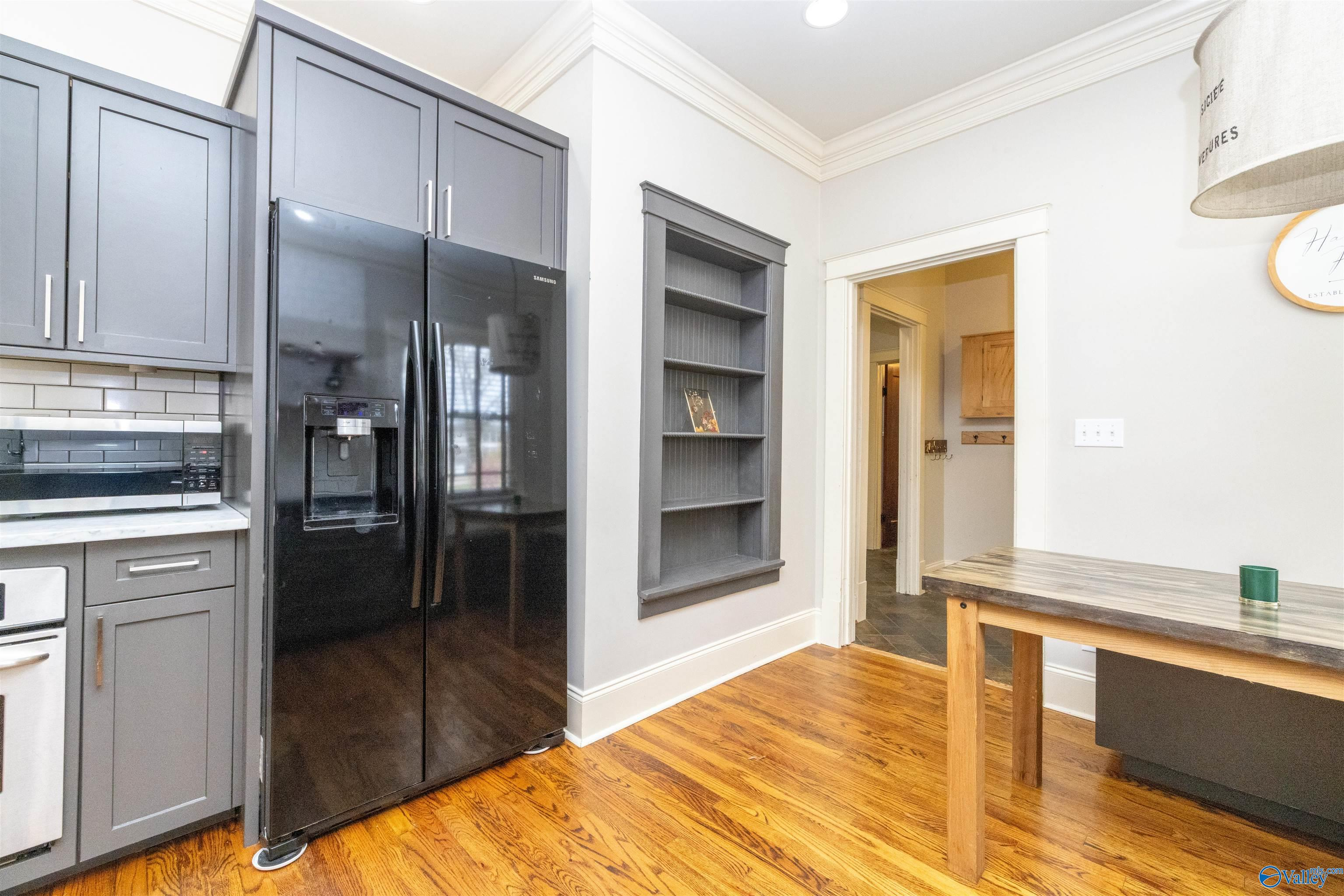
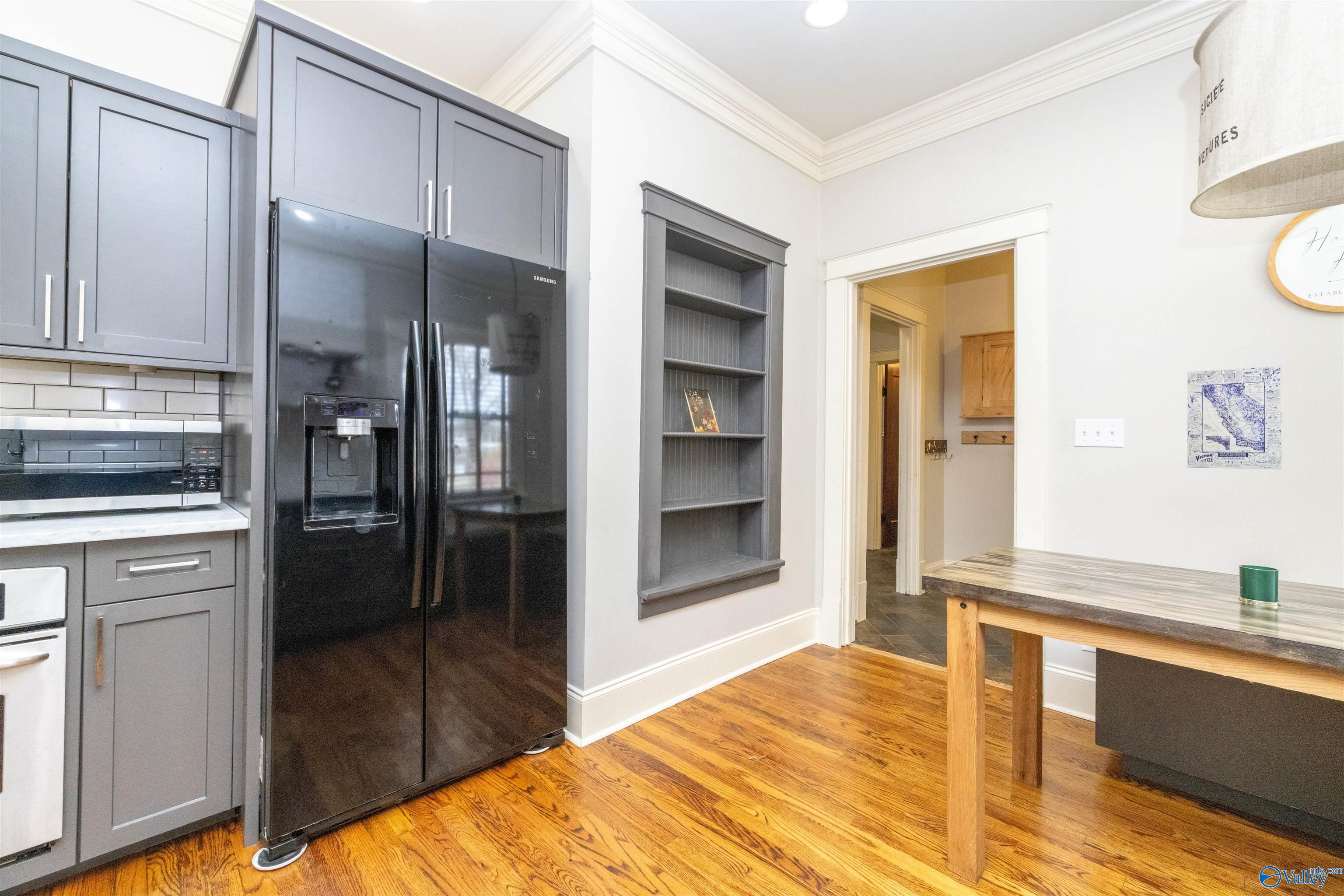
+ wall art (1233, 418)
